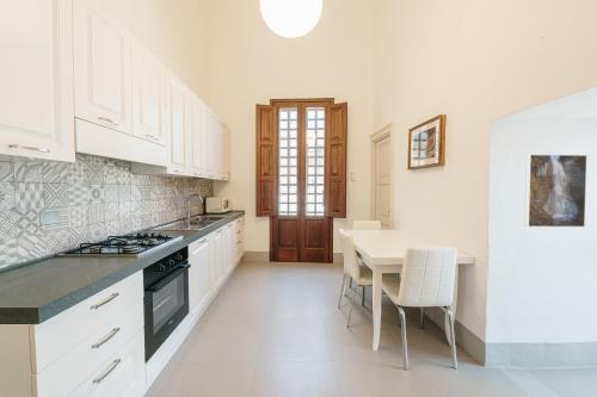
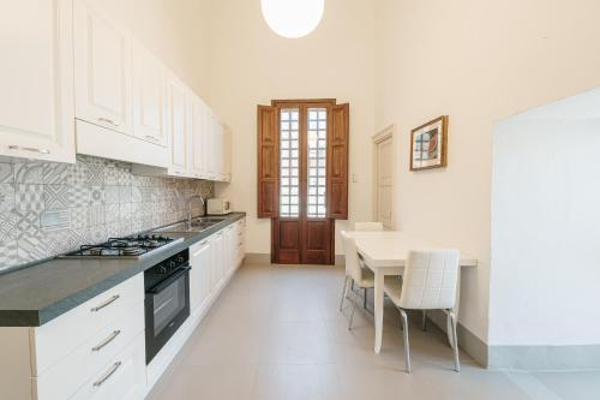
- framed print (555, 191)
